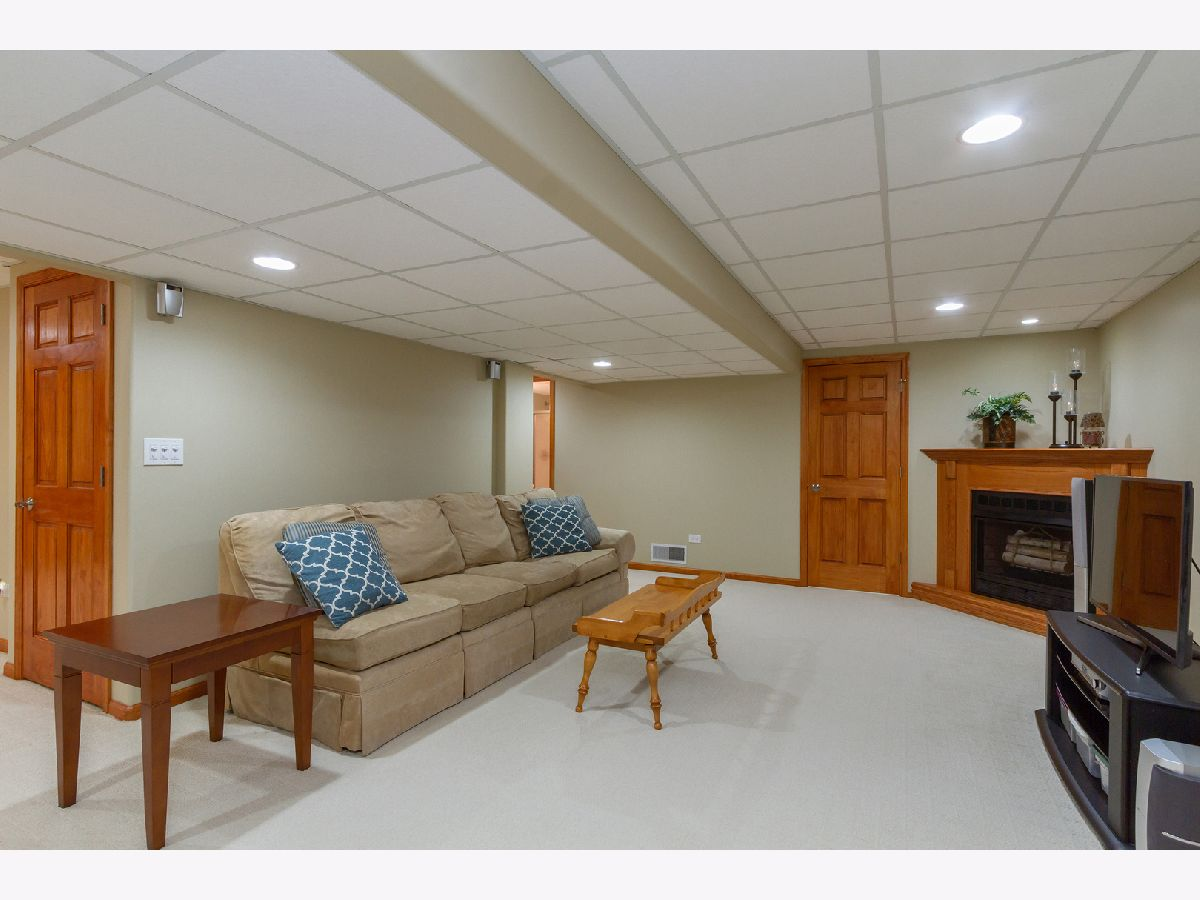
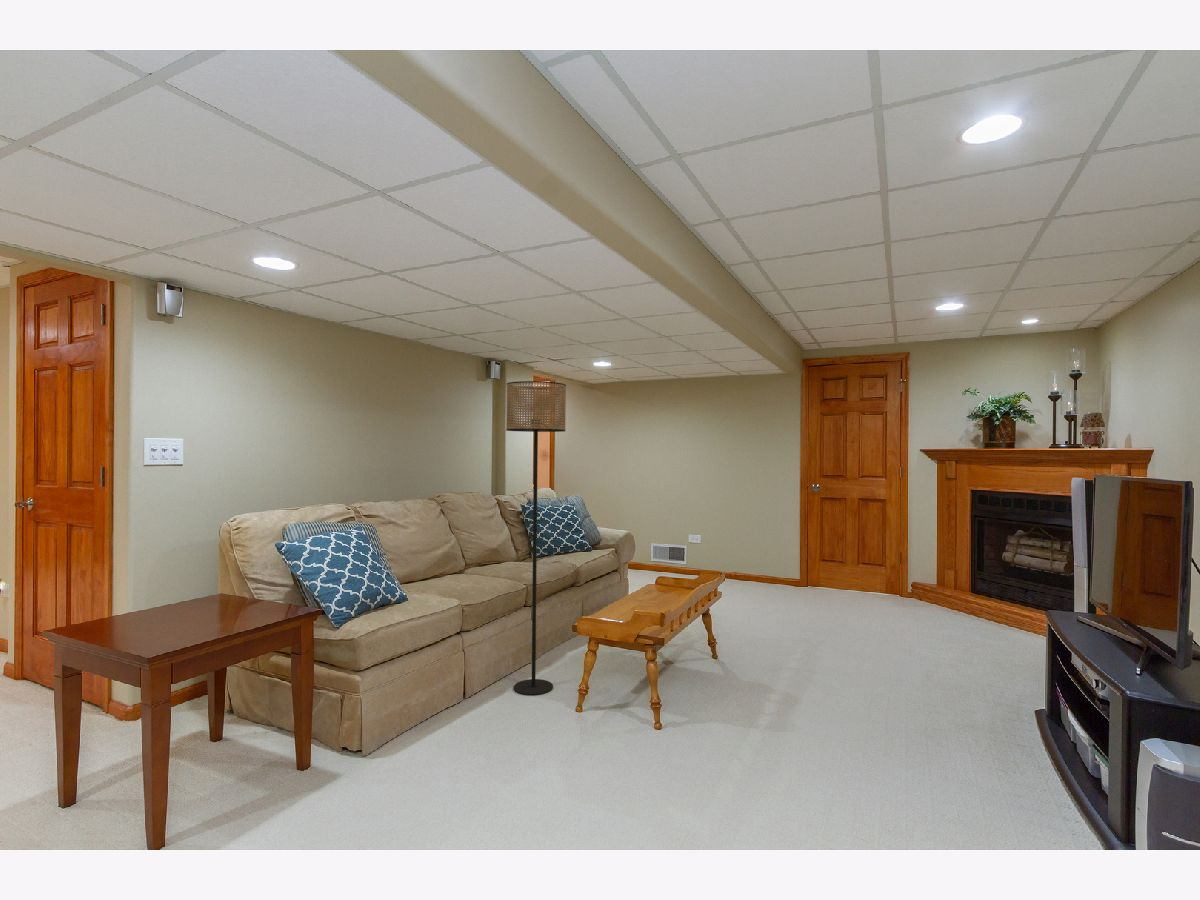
+ floor lamp (534, 535)
